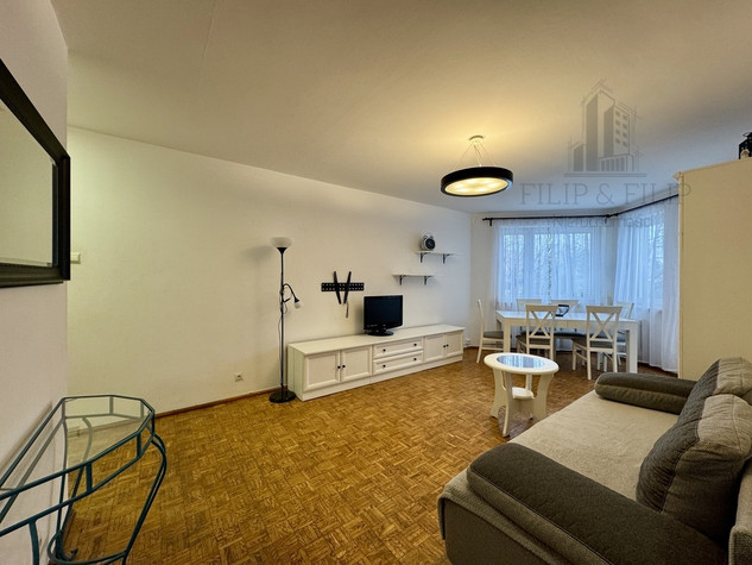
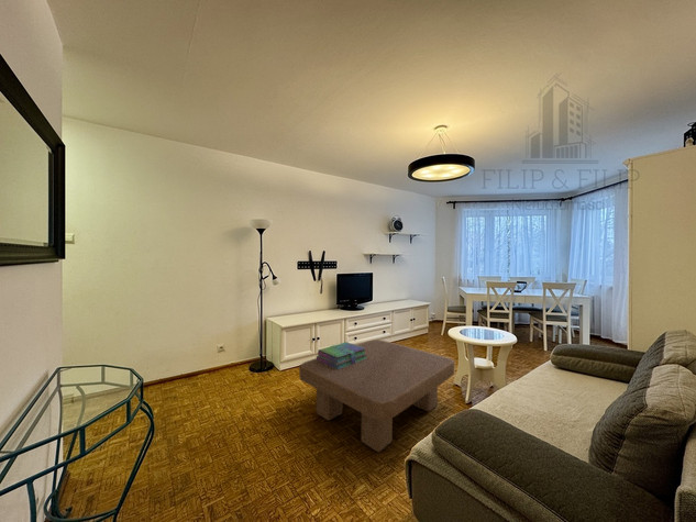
+ coffee table (378, 386)
+ stack of books (342, 354)
